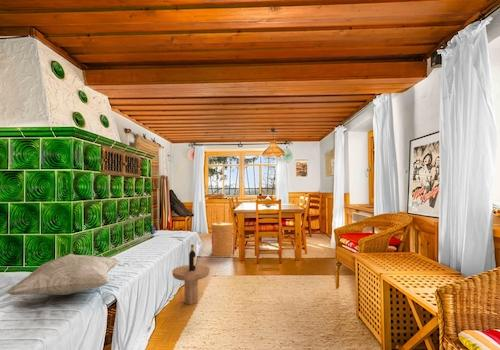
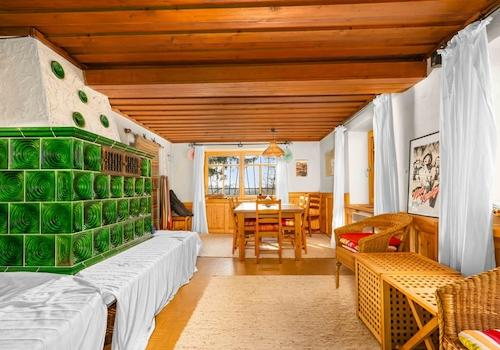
- decorative pillow (71, 274)
- side table (191, 273)
- basket (222, 238)
